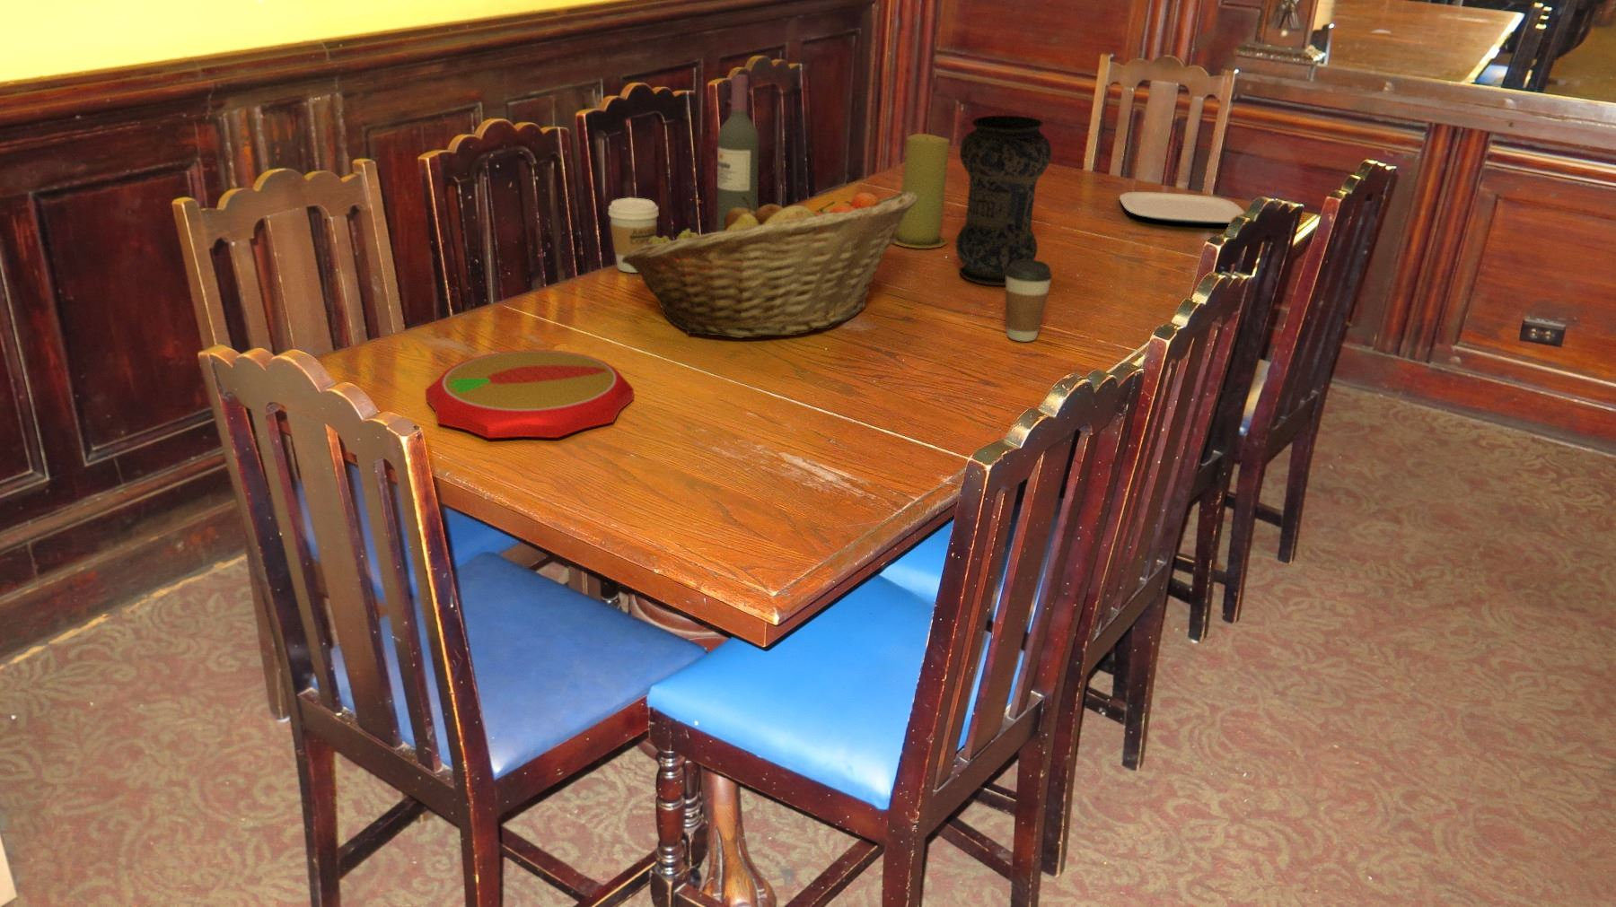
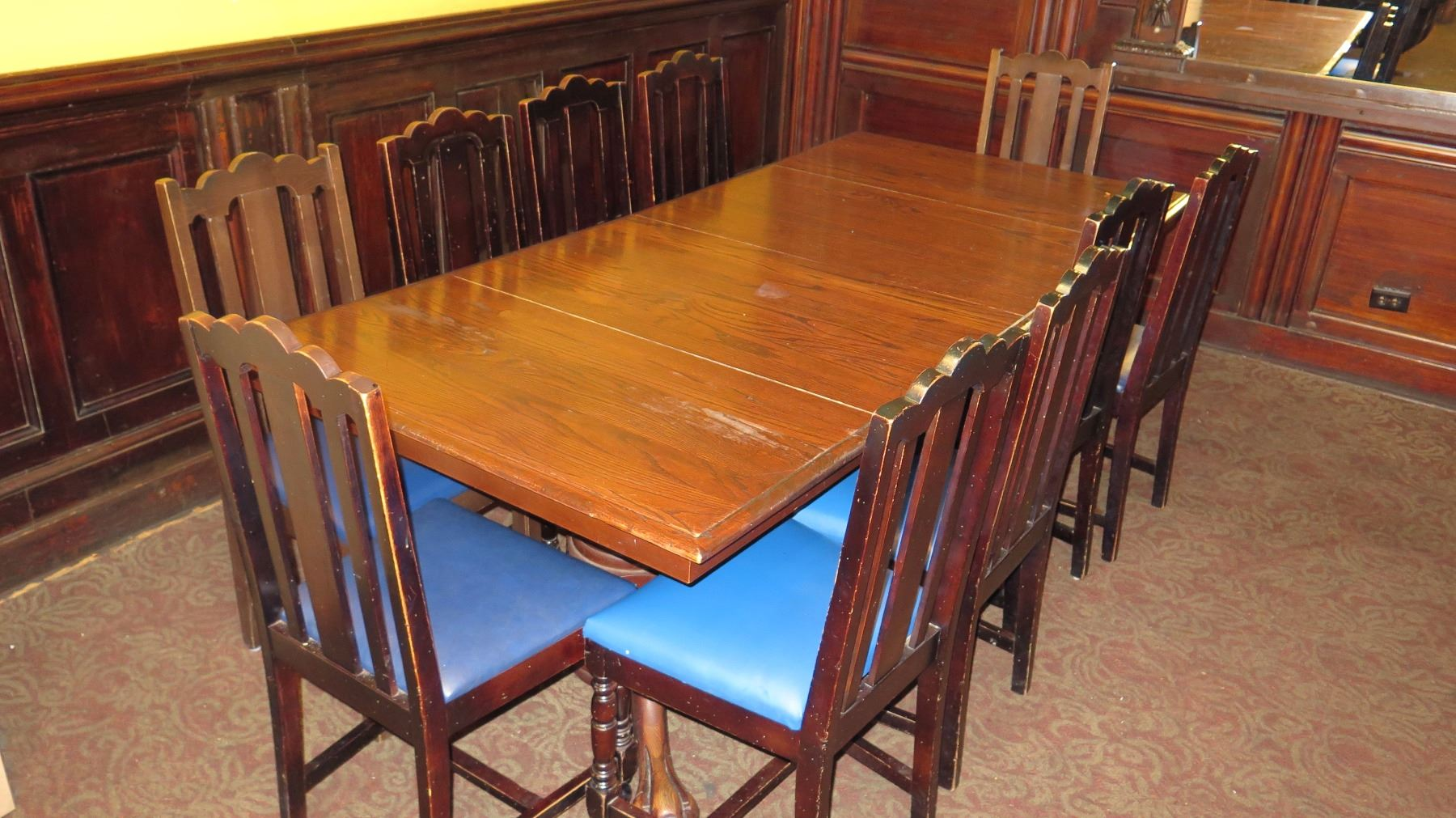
- wine bottle (738, 157)
- plate (529, 386)
- coffee cup (634, 234)
- candle (921, 190)
- fruit basket (774, 252)
- plate (1181, 210)
- vase (1000, 200)
- coffee cup (1026, 300)
